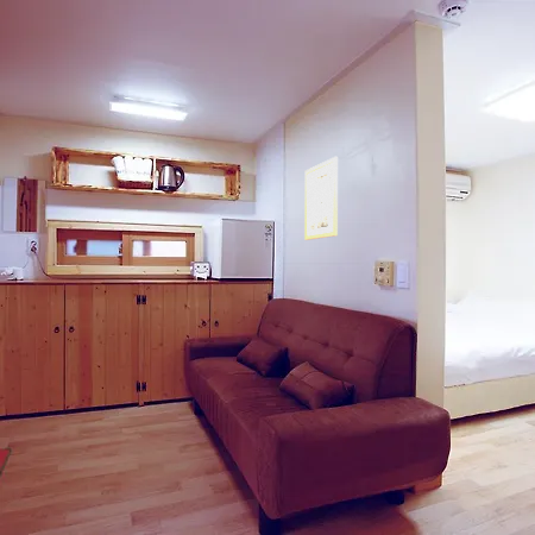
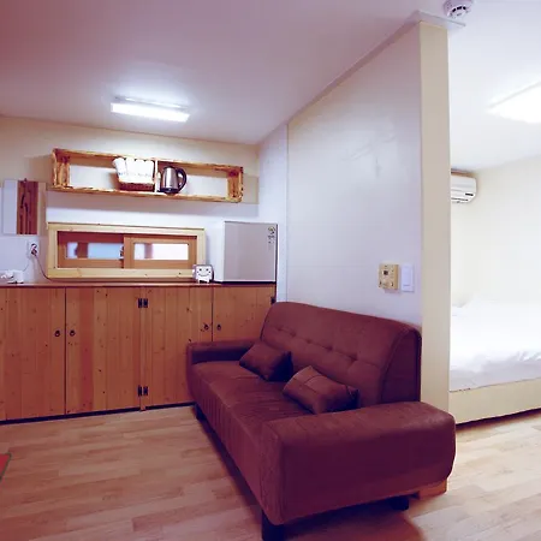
- wall art (320, 201)
